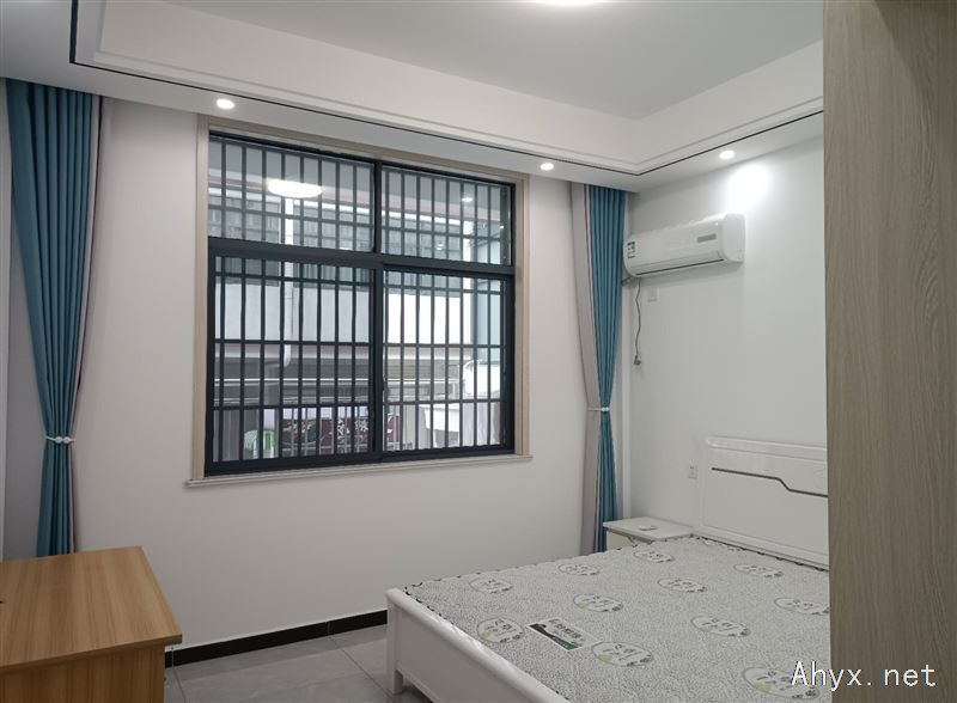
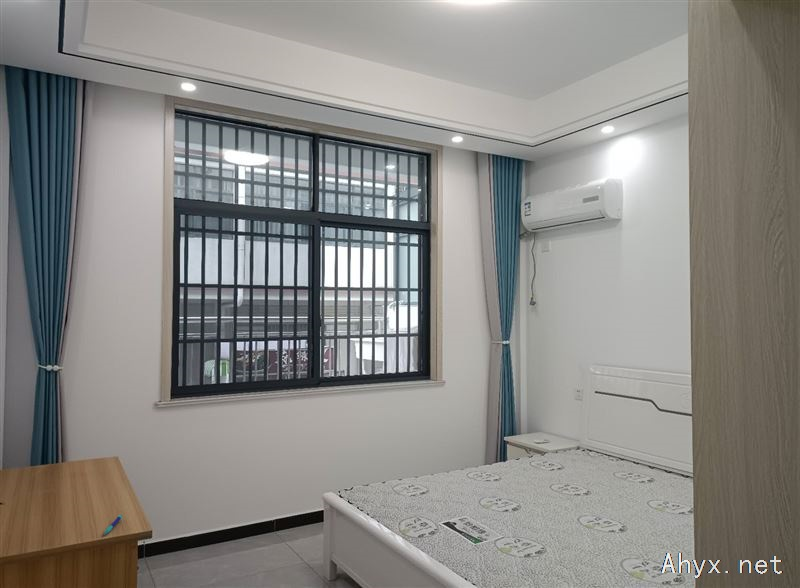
+ pen (112, 524)
